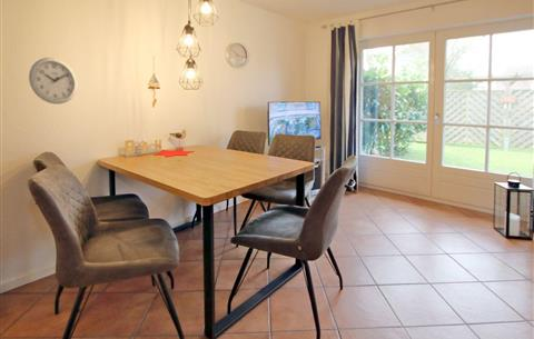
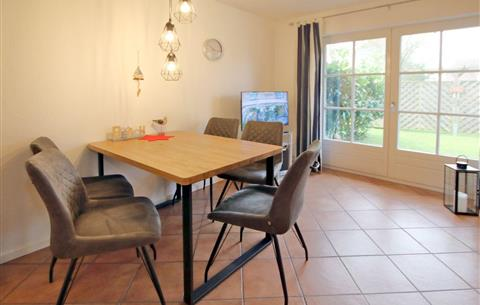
- wall clock (55, 80)
